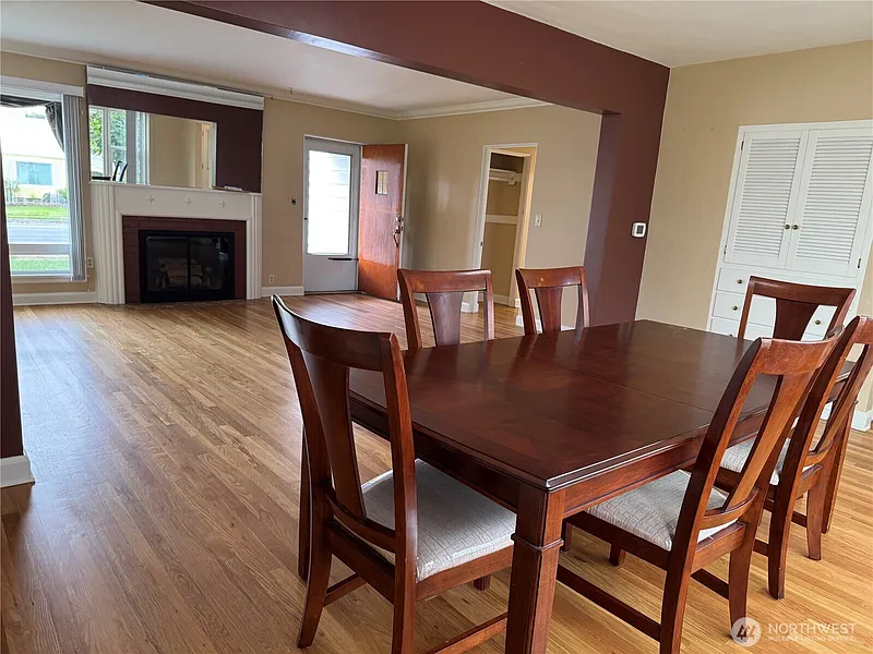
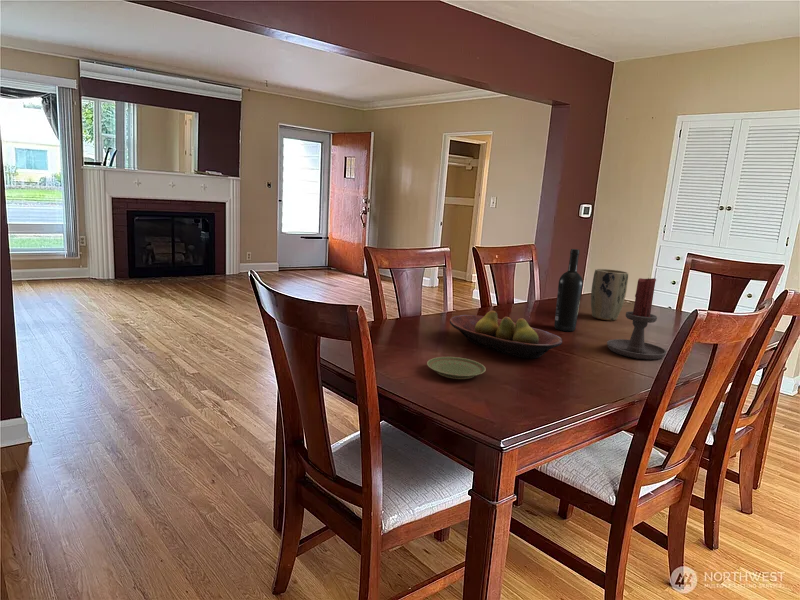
+ candle holder (641, 314)
+ plant pot (608, 294)
+ fruit bowl (503, 330)
+ wine bottle (569, 289)
+ plate (455, 369)
